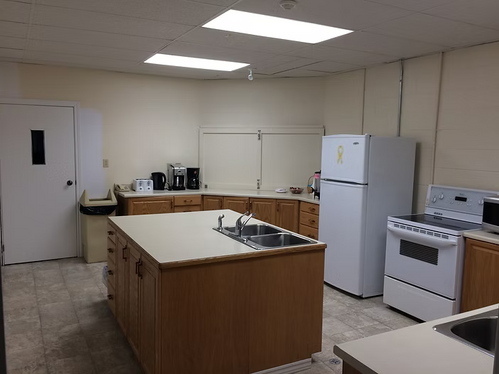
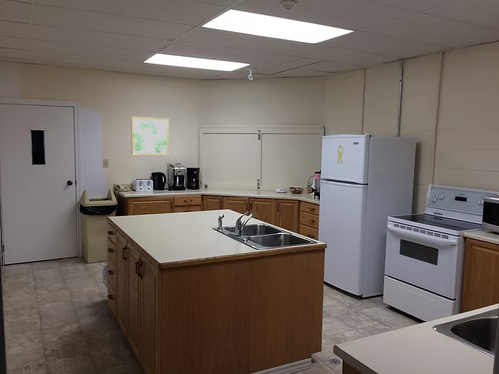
+ wall art (150, 136)
